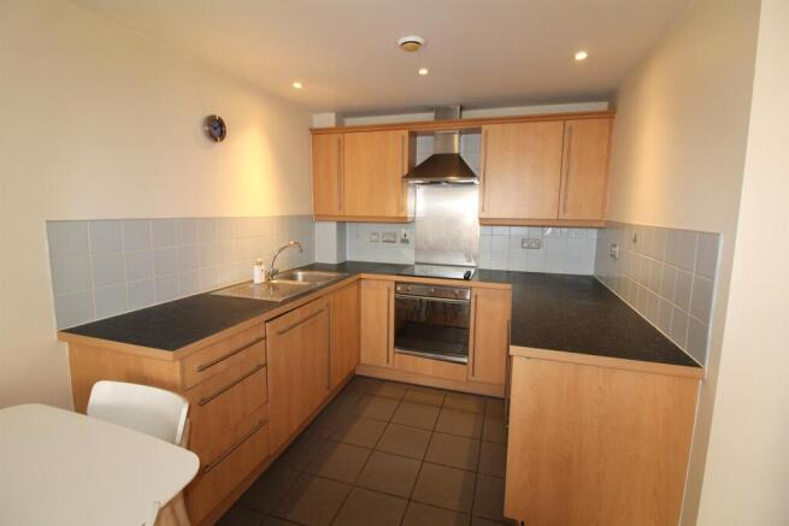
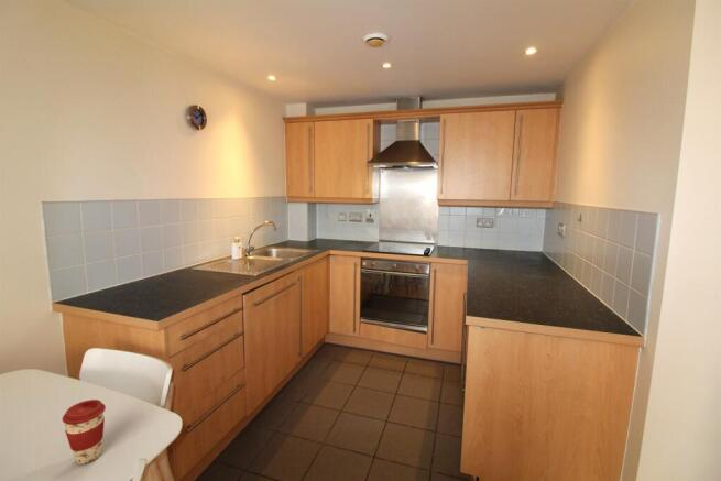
+ coffee cup (86, 431)
